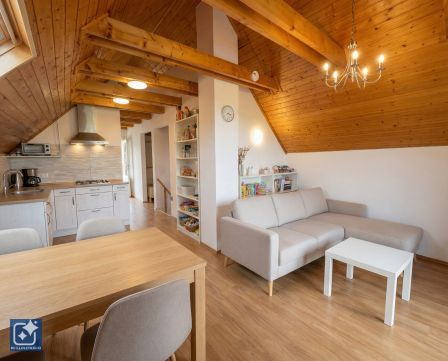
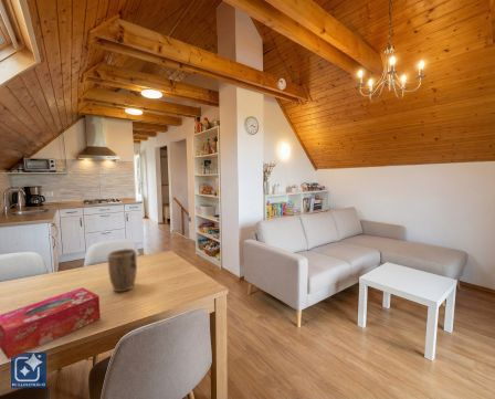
+ tissue box (51, 317)
+ plant pot (123, 270)
